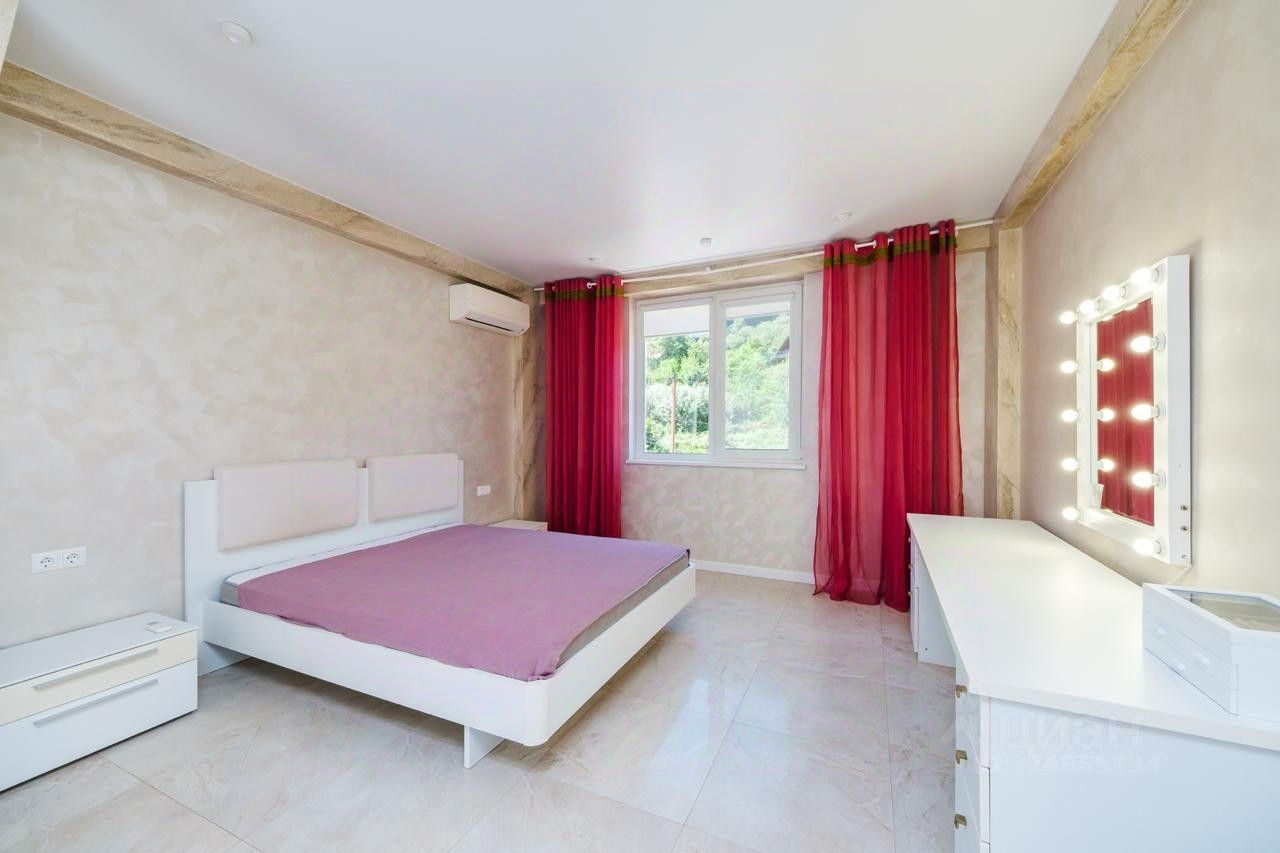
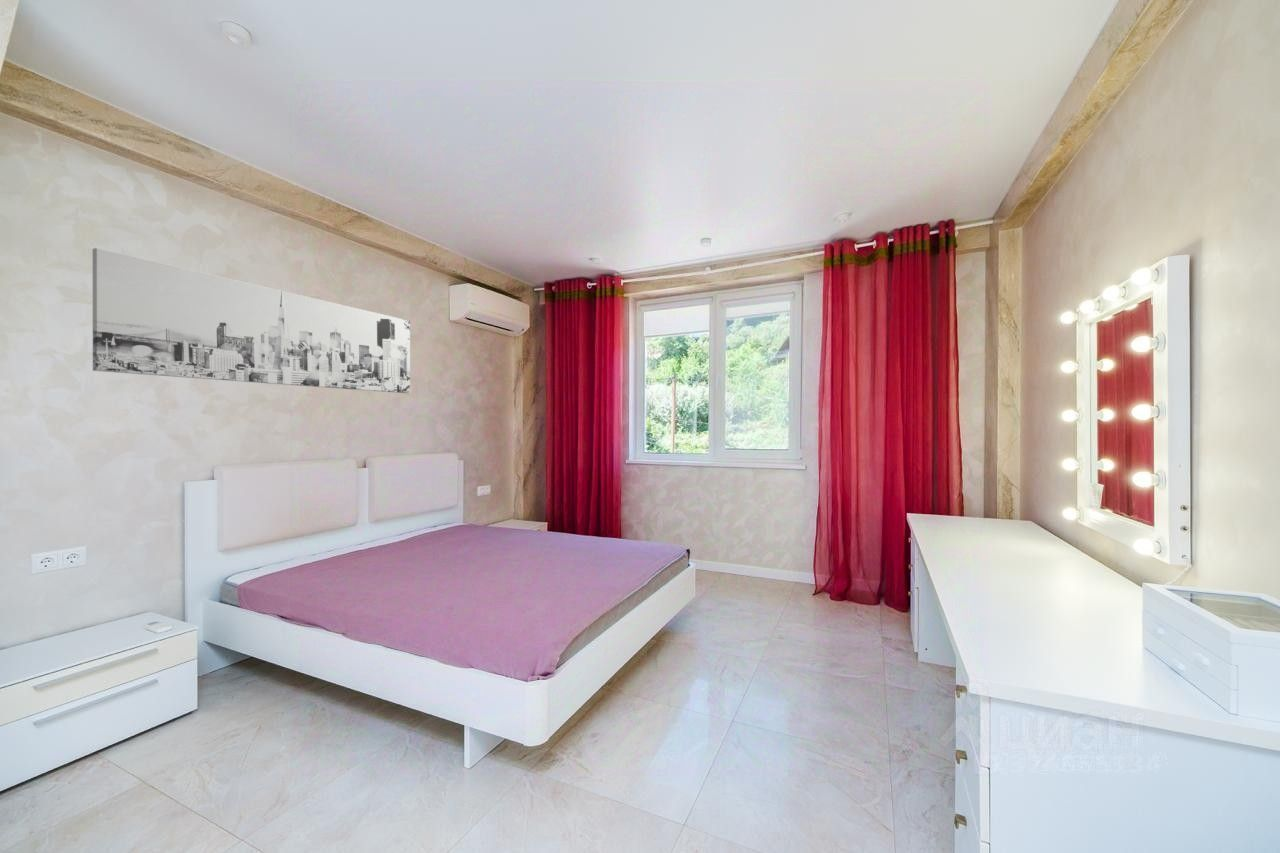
+ wall art (291, 339)
